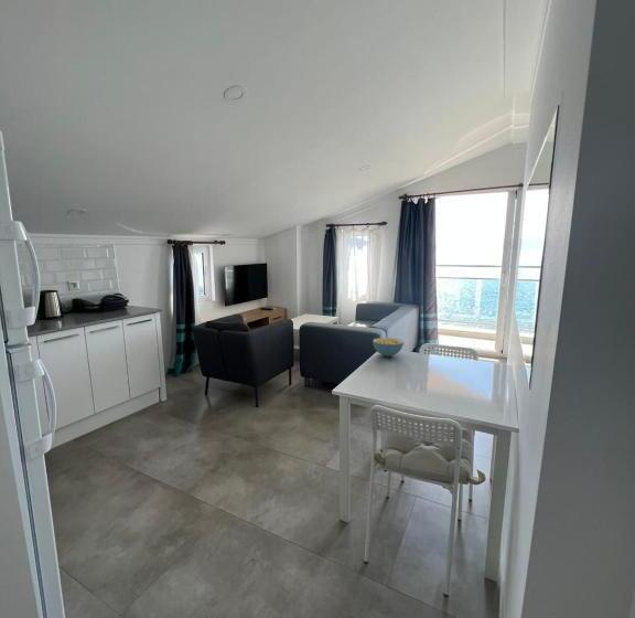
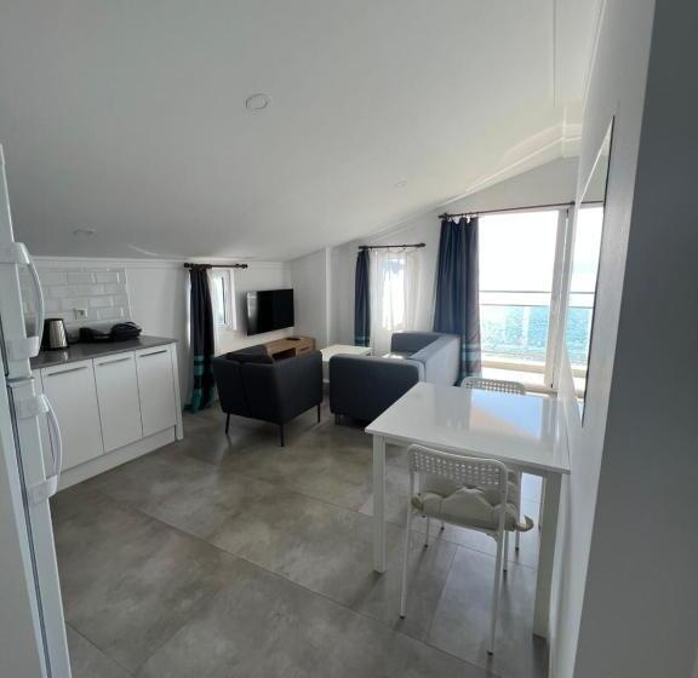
- cereal bowl (387, 348)
